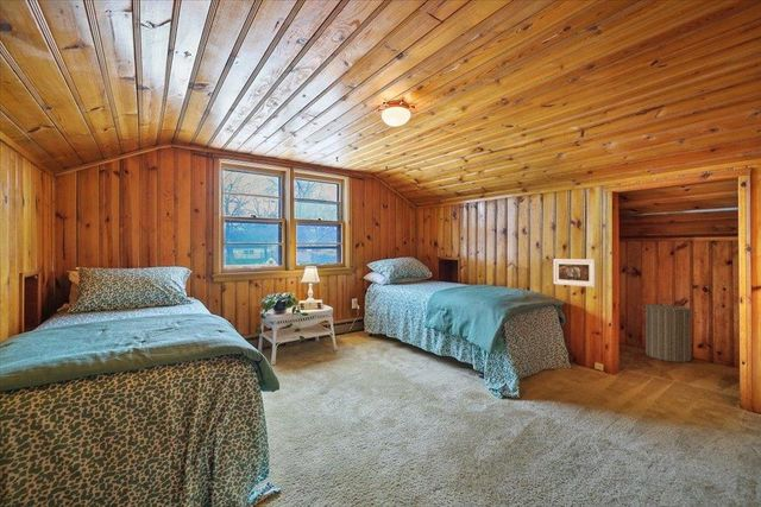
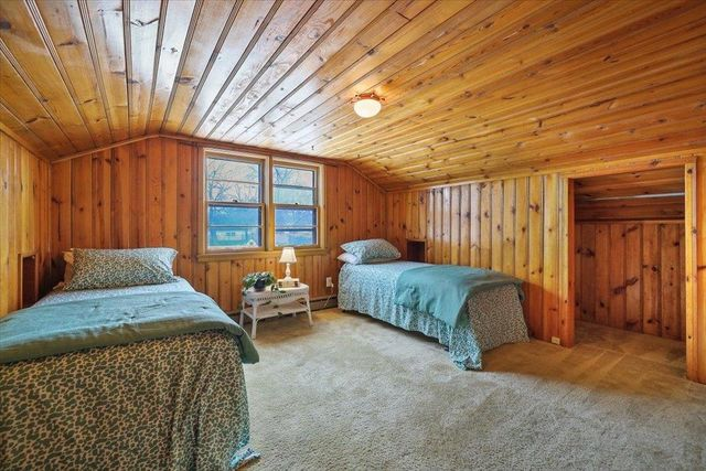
- laundry hamper (667, 328)
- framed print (573, 272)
